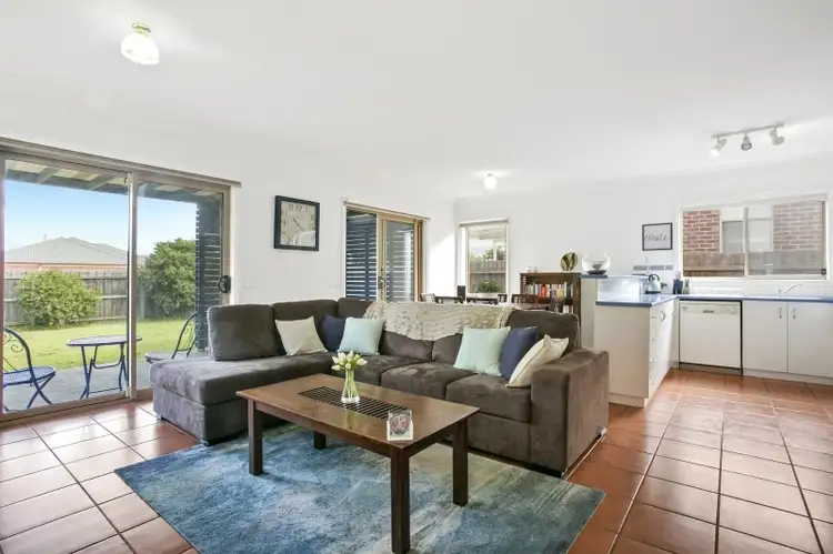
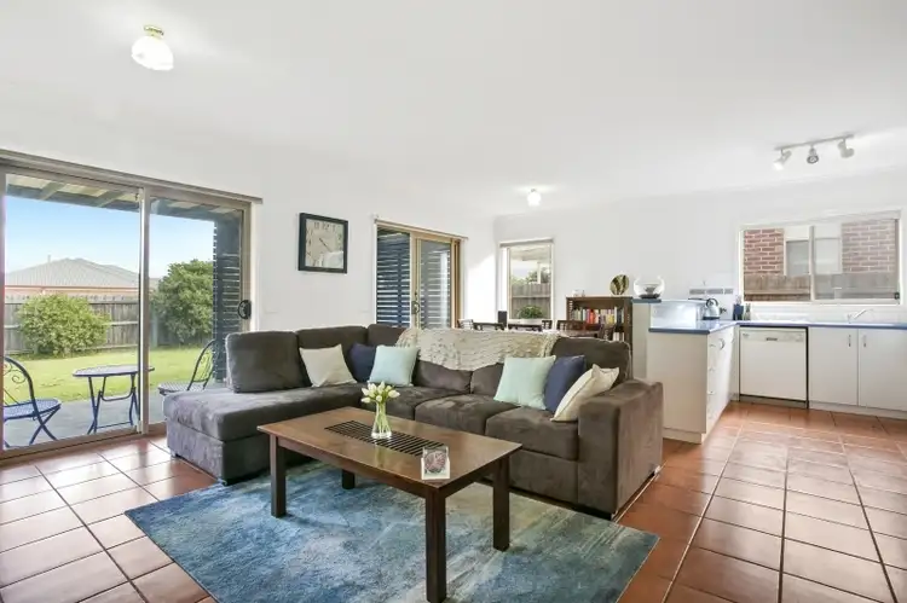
- wall art (656, 236)
